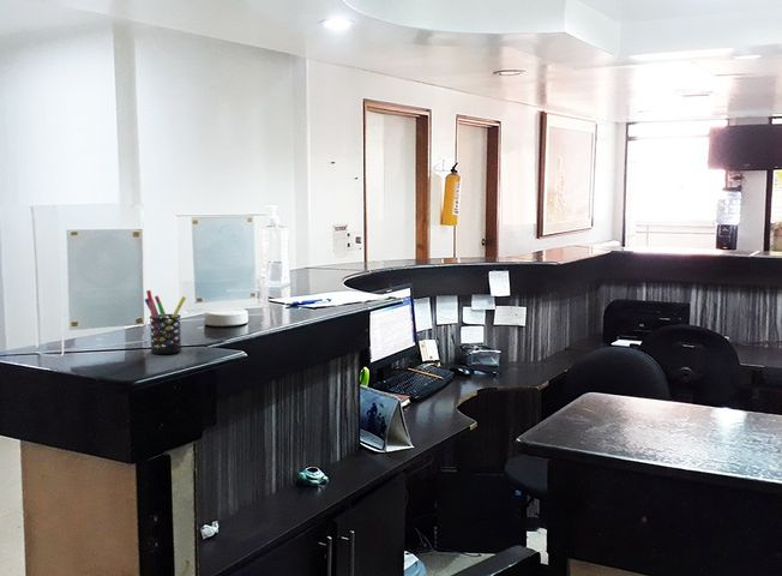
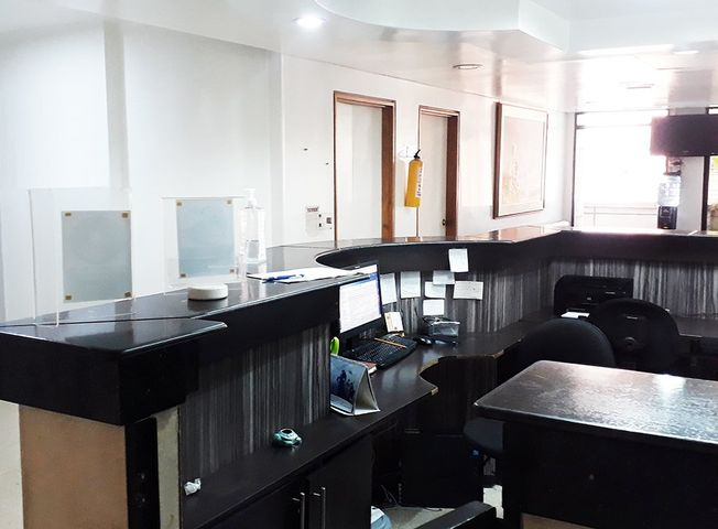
- pen holder (162, 320)
